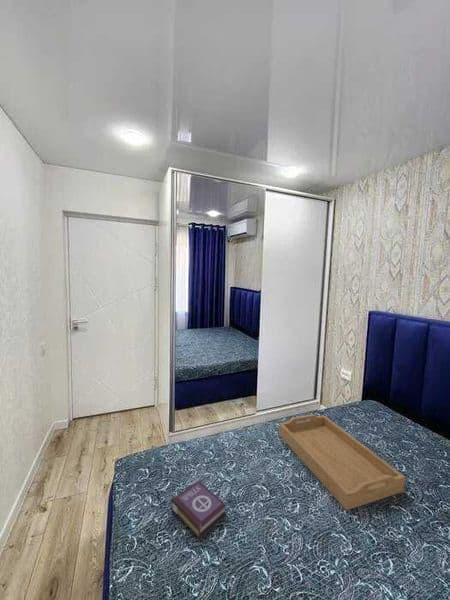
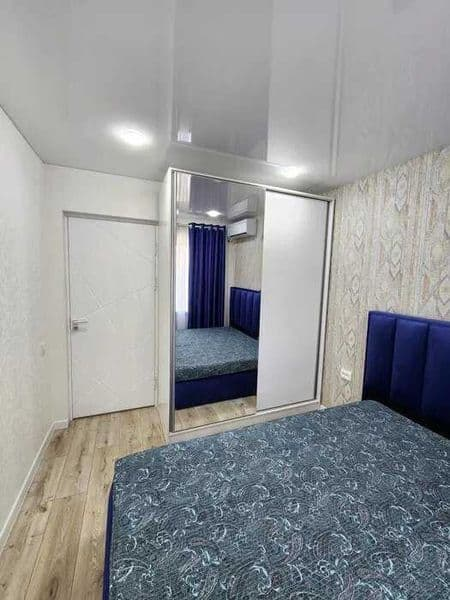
- serving tray (333, 450)
- book (198, 506)
